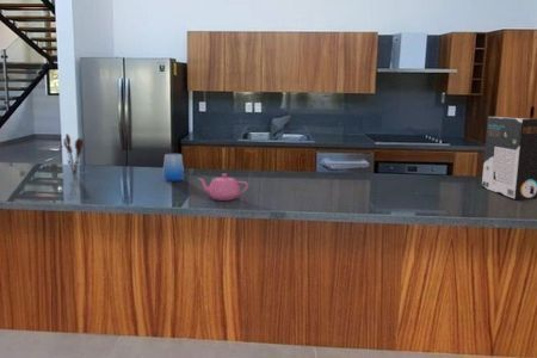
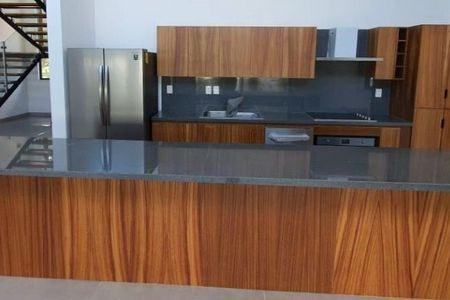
- teapot (222, 186)
- utensil holder (72, 156)
- cereal box (511, 155)
- cup (173, 167)
